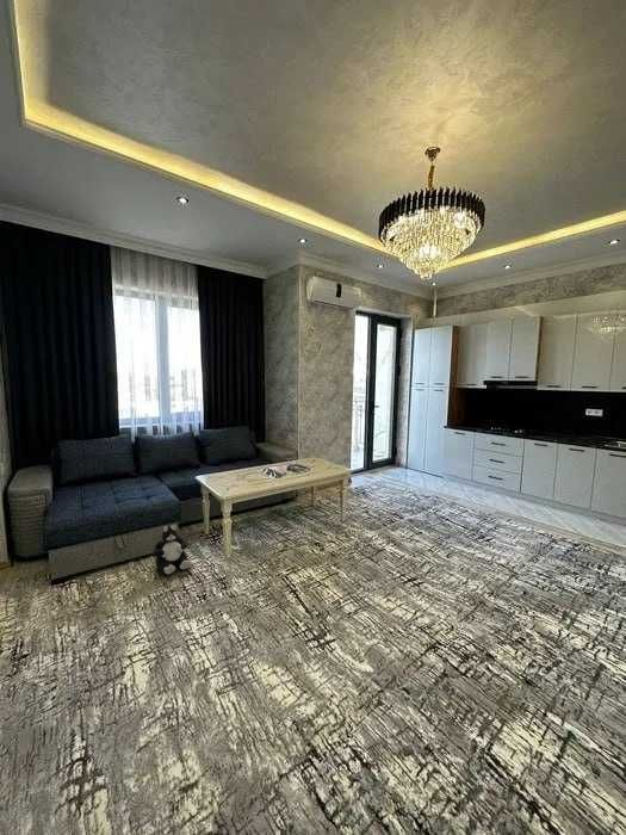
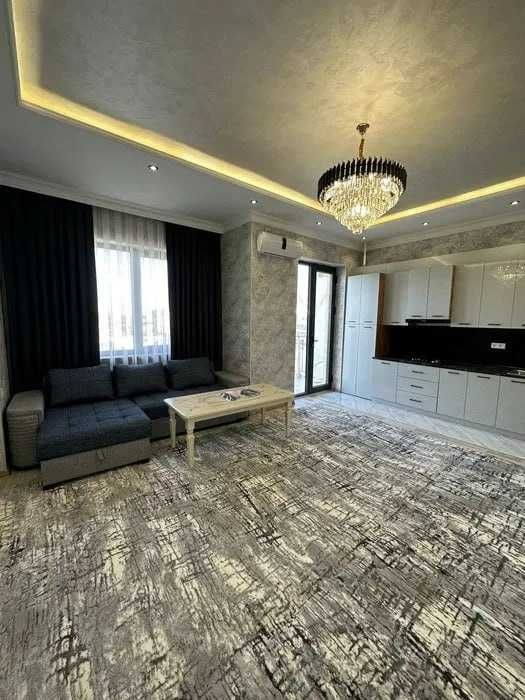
- plush toy (171, 546)
